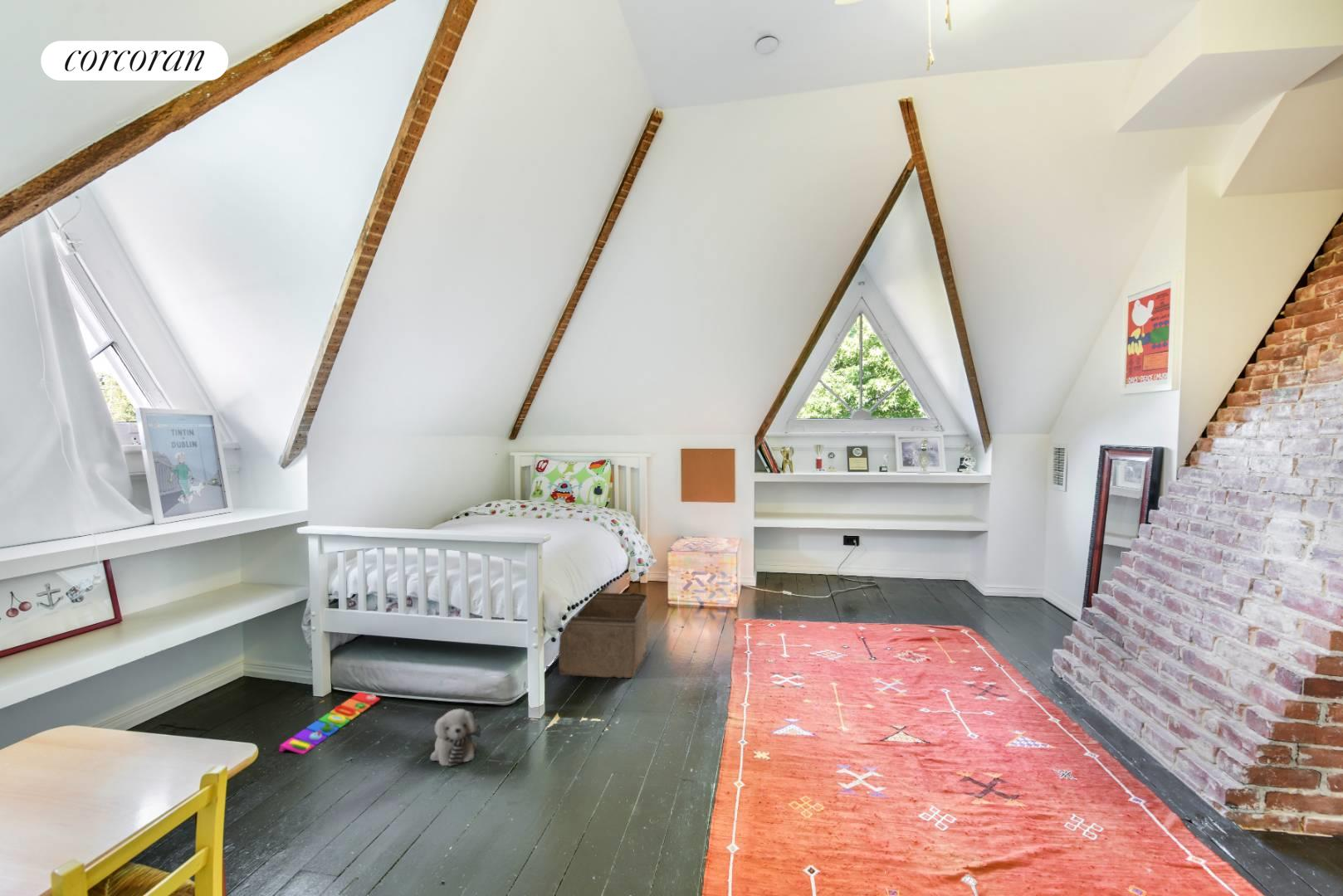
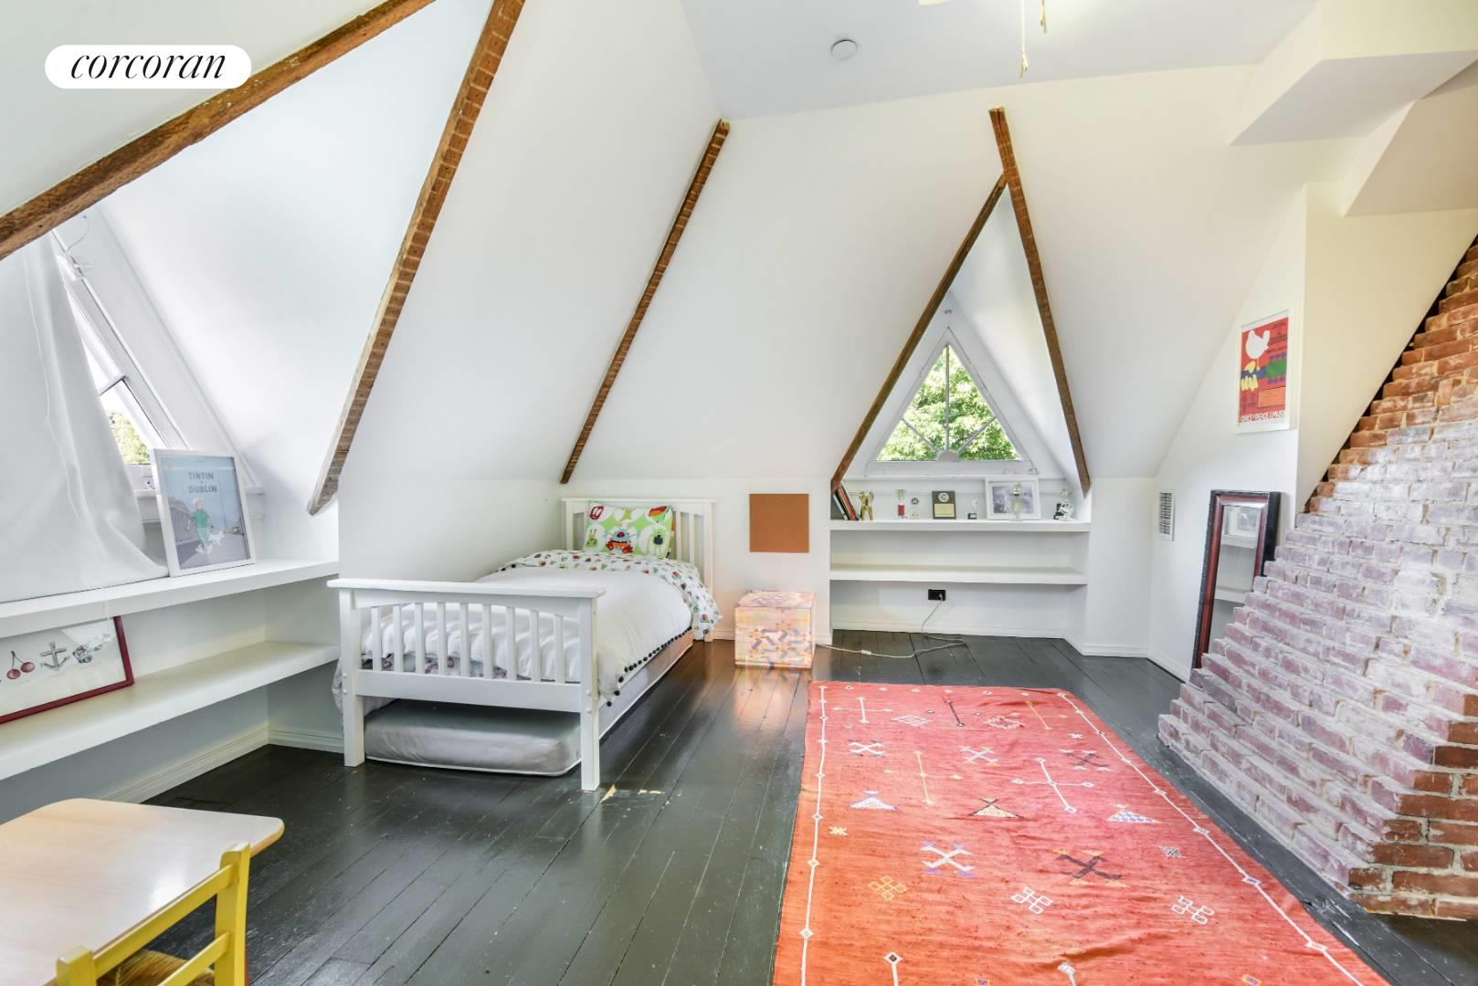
- plush toy (457, 725)
- storage bin (604, 632)
- knob puzzle (334, 718)
